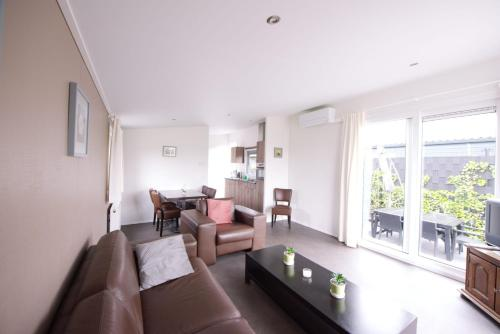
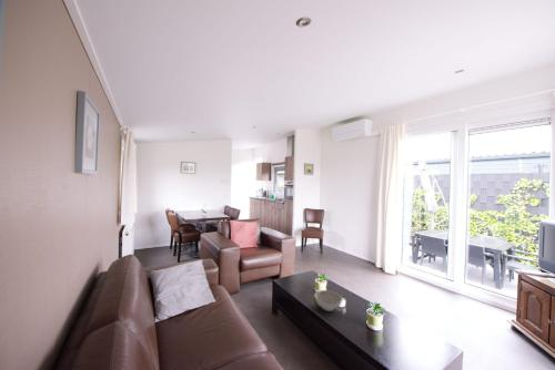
+ decorative bowl (327, 301)
